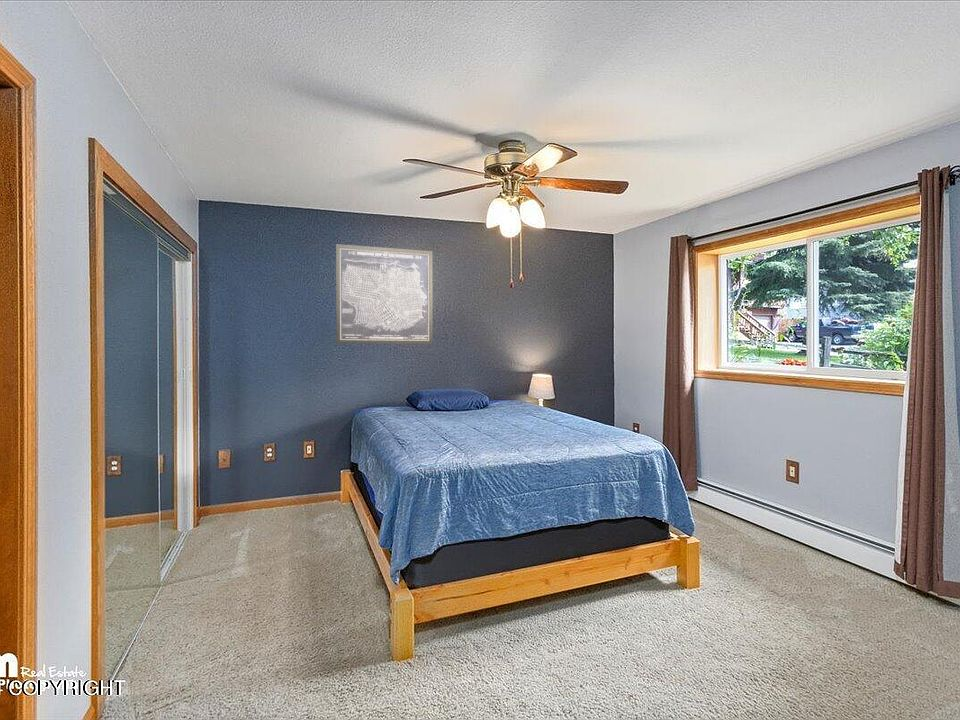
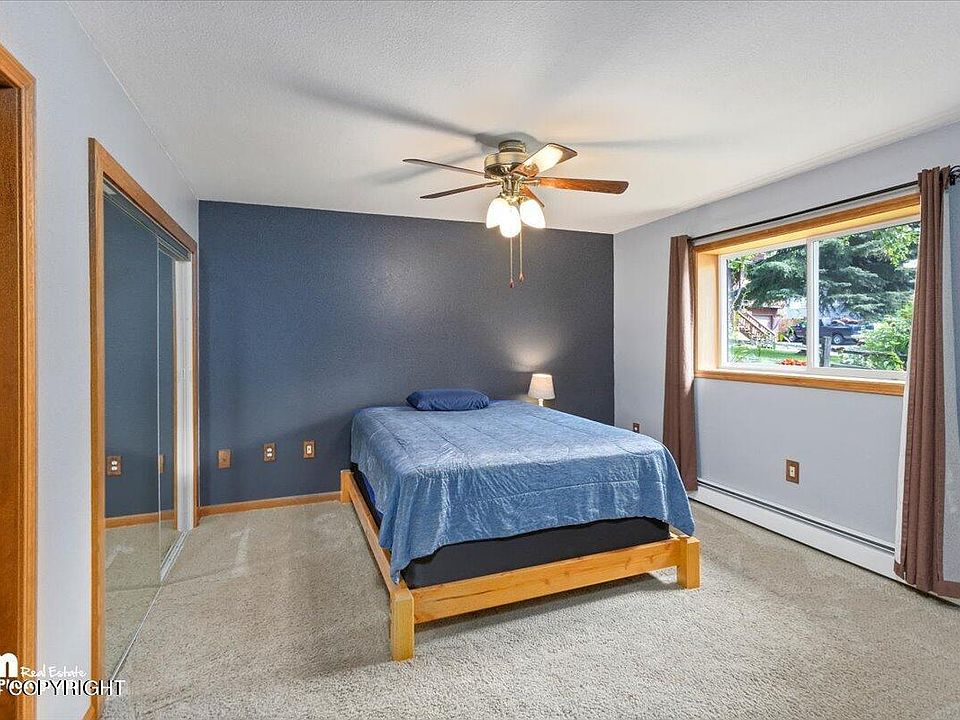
- wall art (385, 296)
